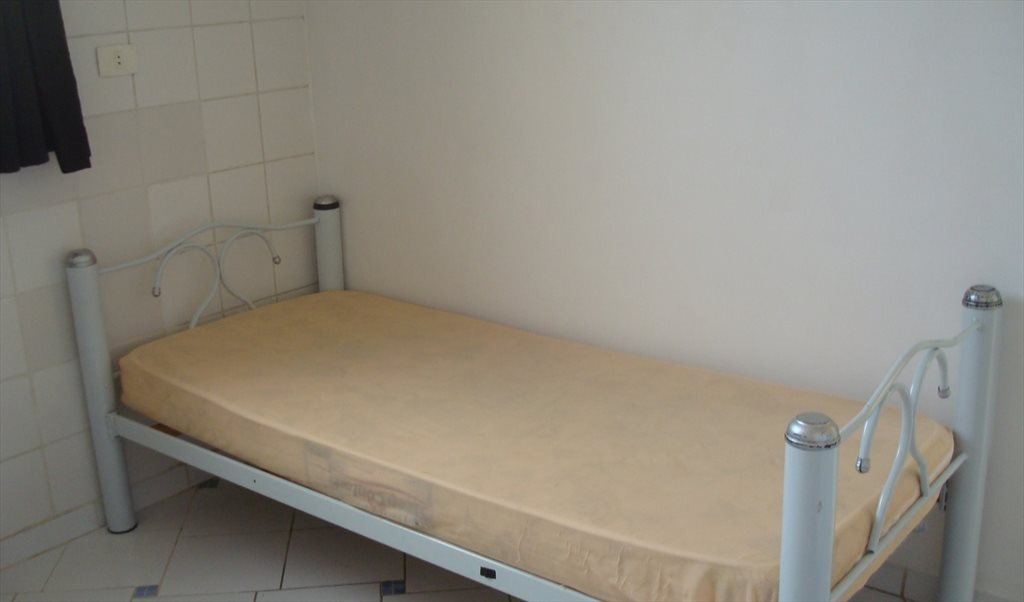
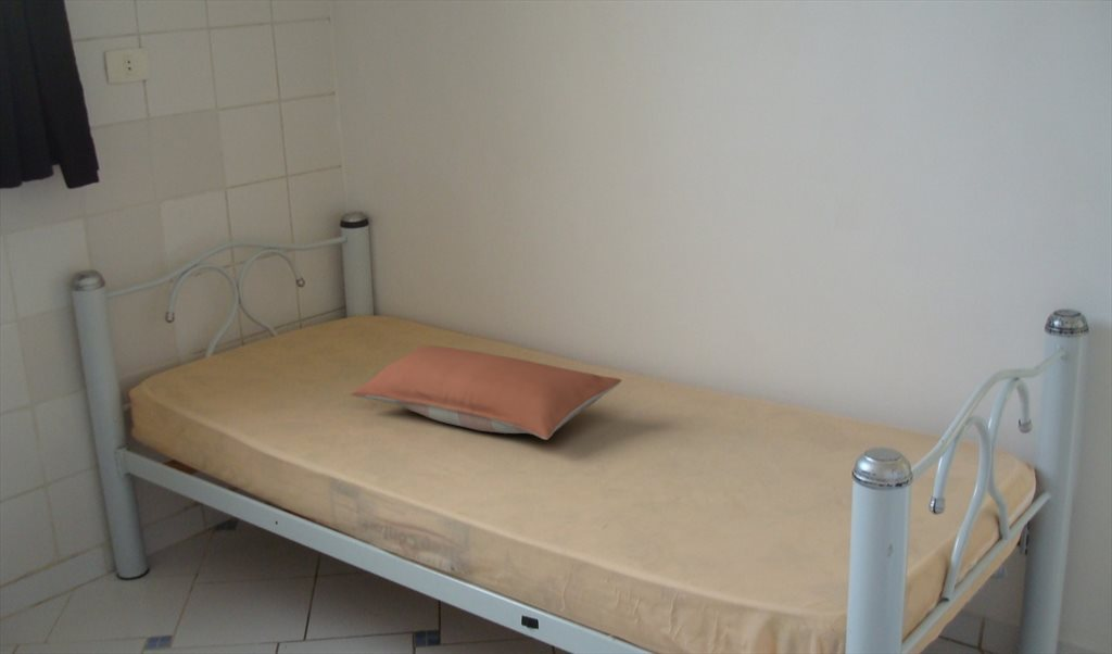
+ pillow (482, 389)
